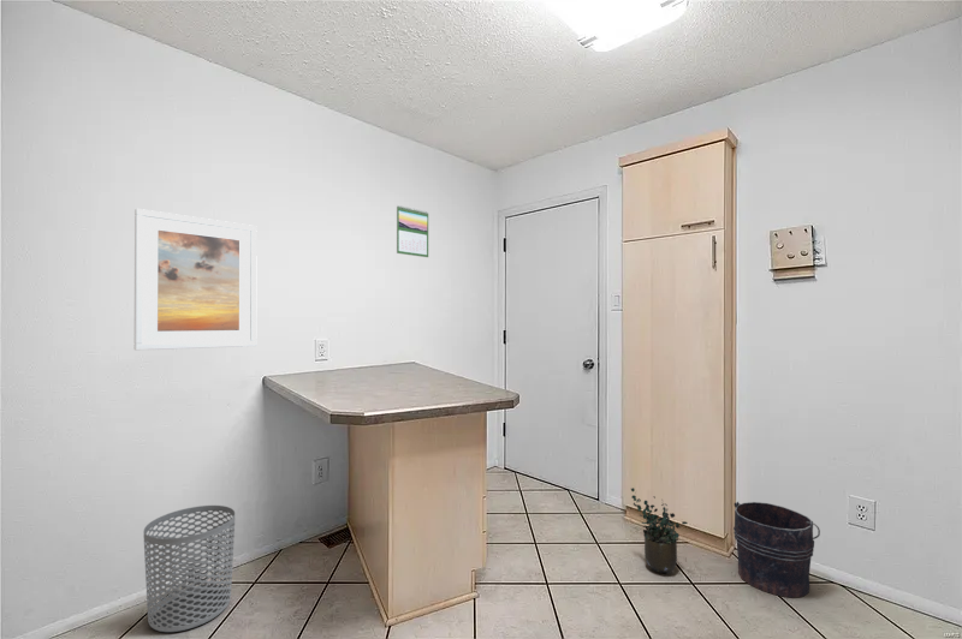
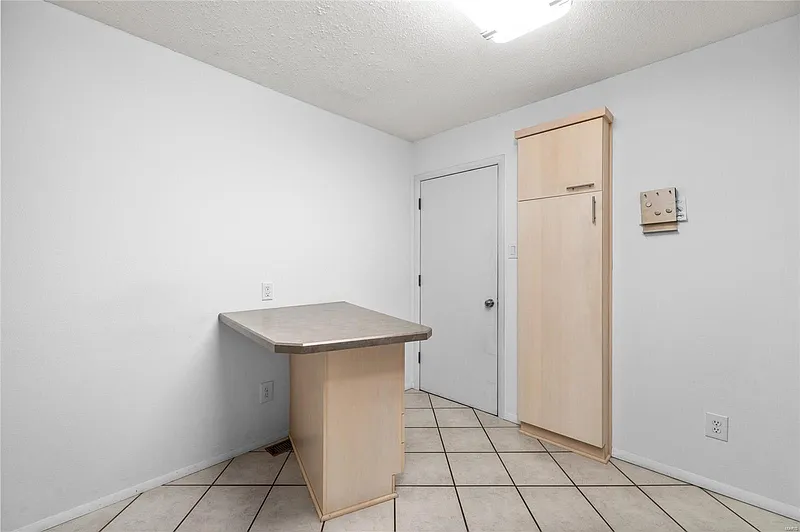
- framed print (200, 282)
- bucket (772, 544)
- potted plant (657, 528)
- calendar (412, 231)
- waste bin (190, 565)
